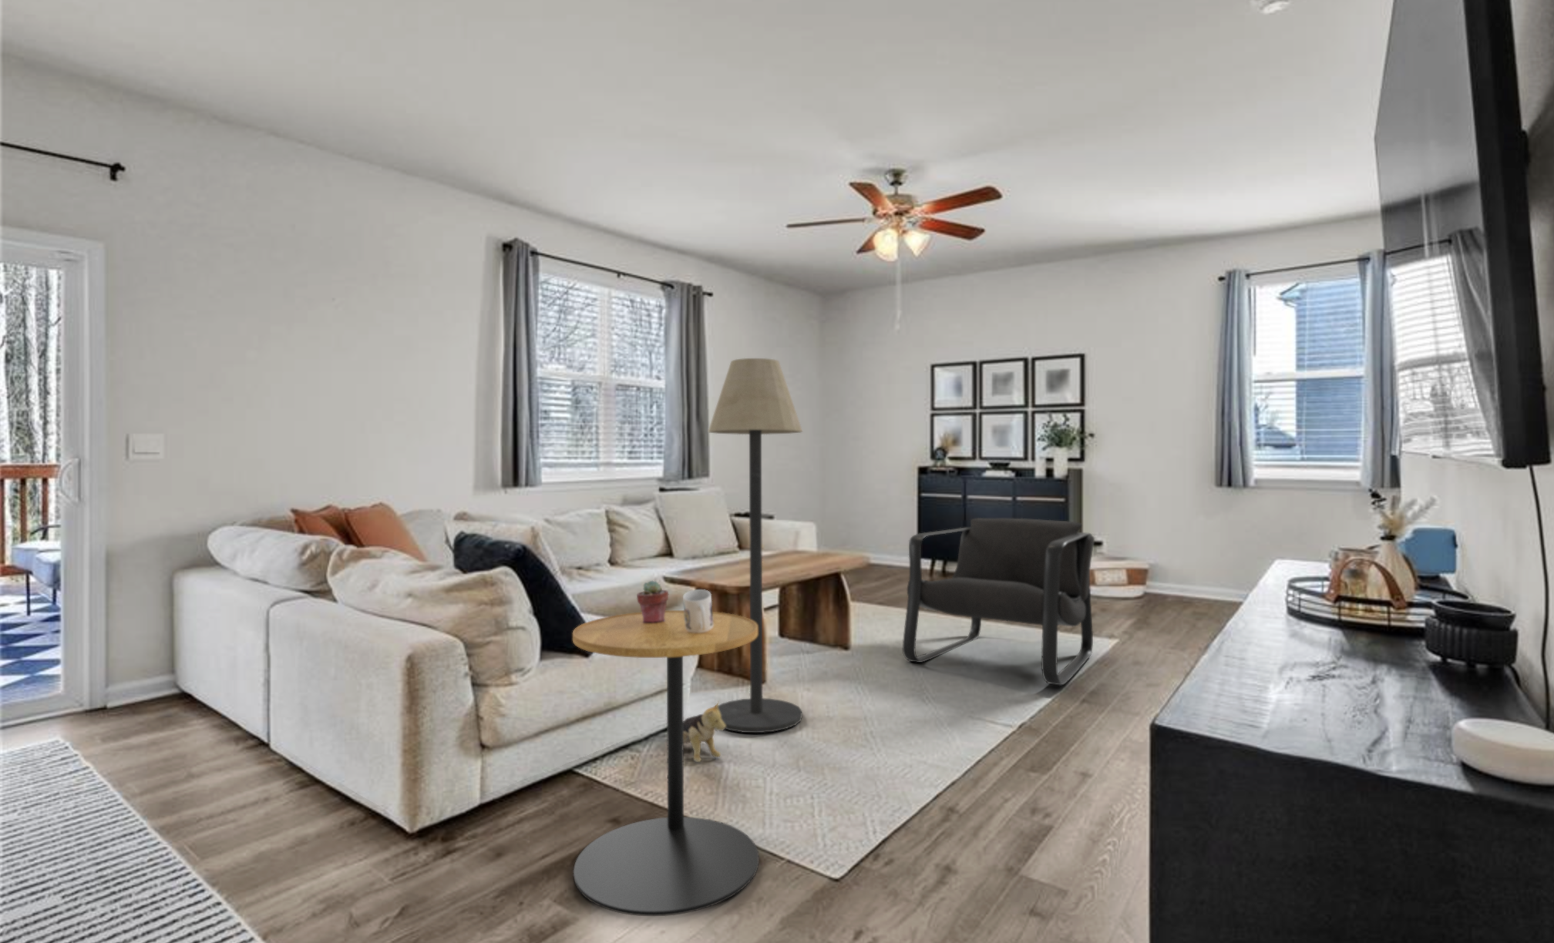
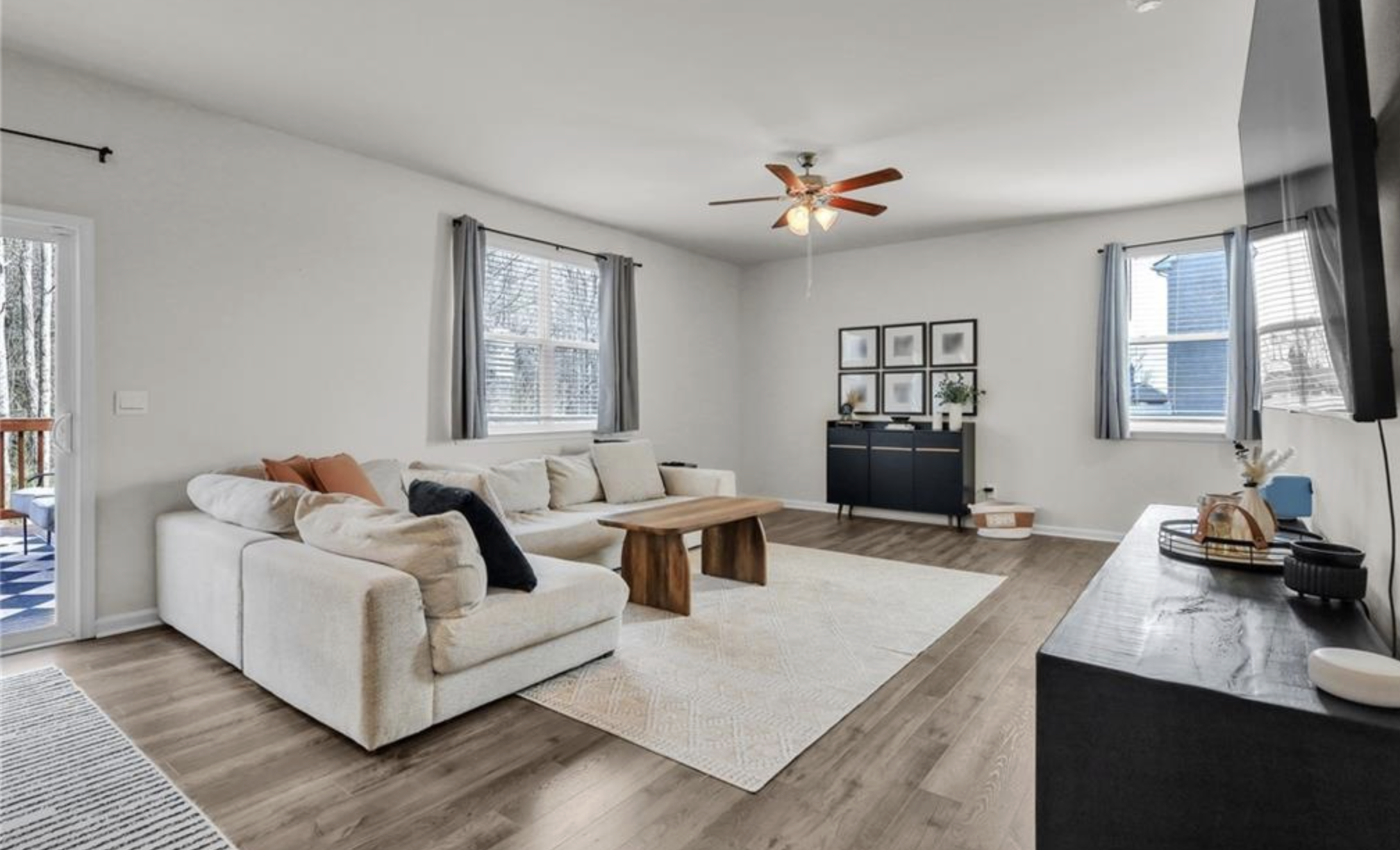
- armchair (1005, 591)
- mug (700, 609)
- potted succulent (653, 599)
- side table (667, 744)
- floor lamp (756, 539)
- plush toy (693, 722)
